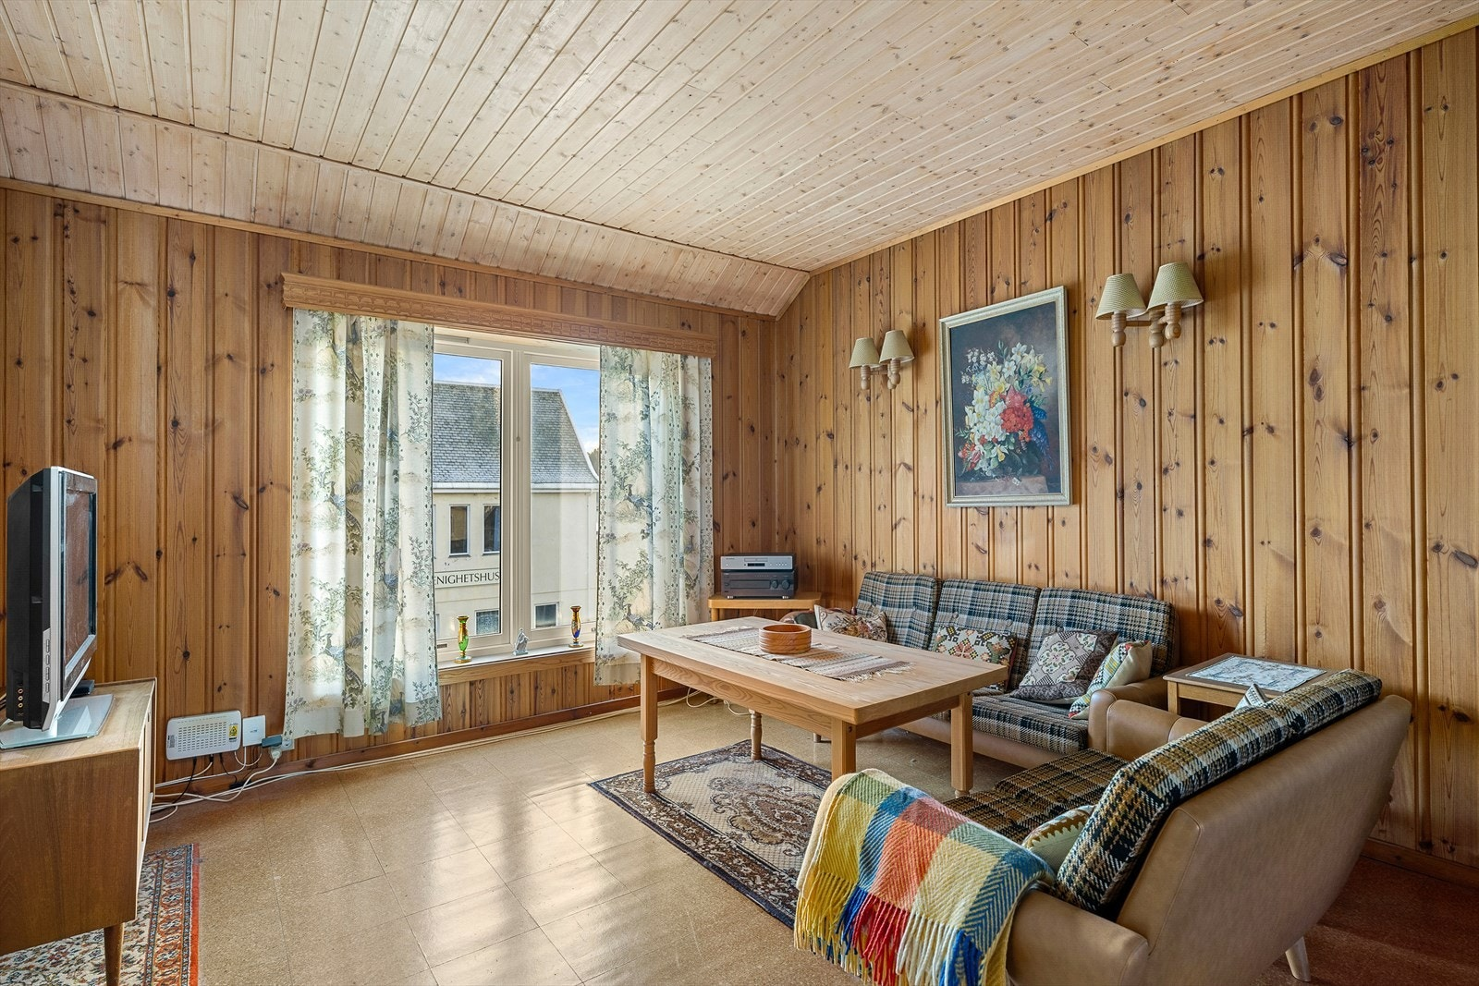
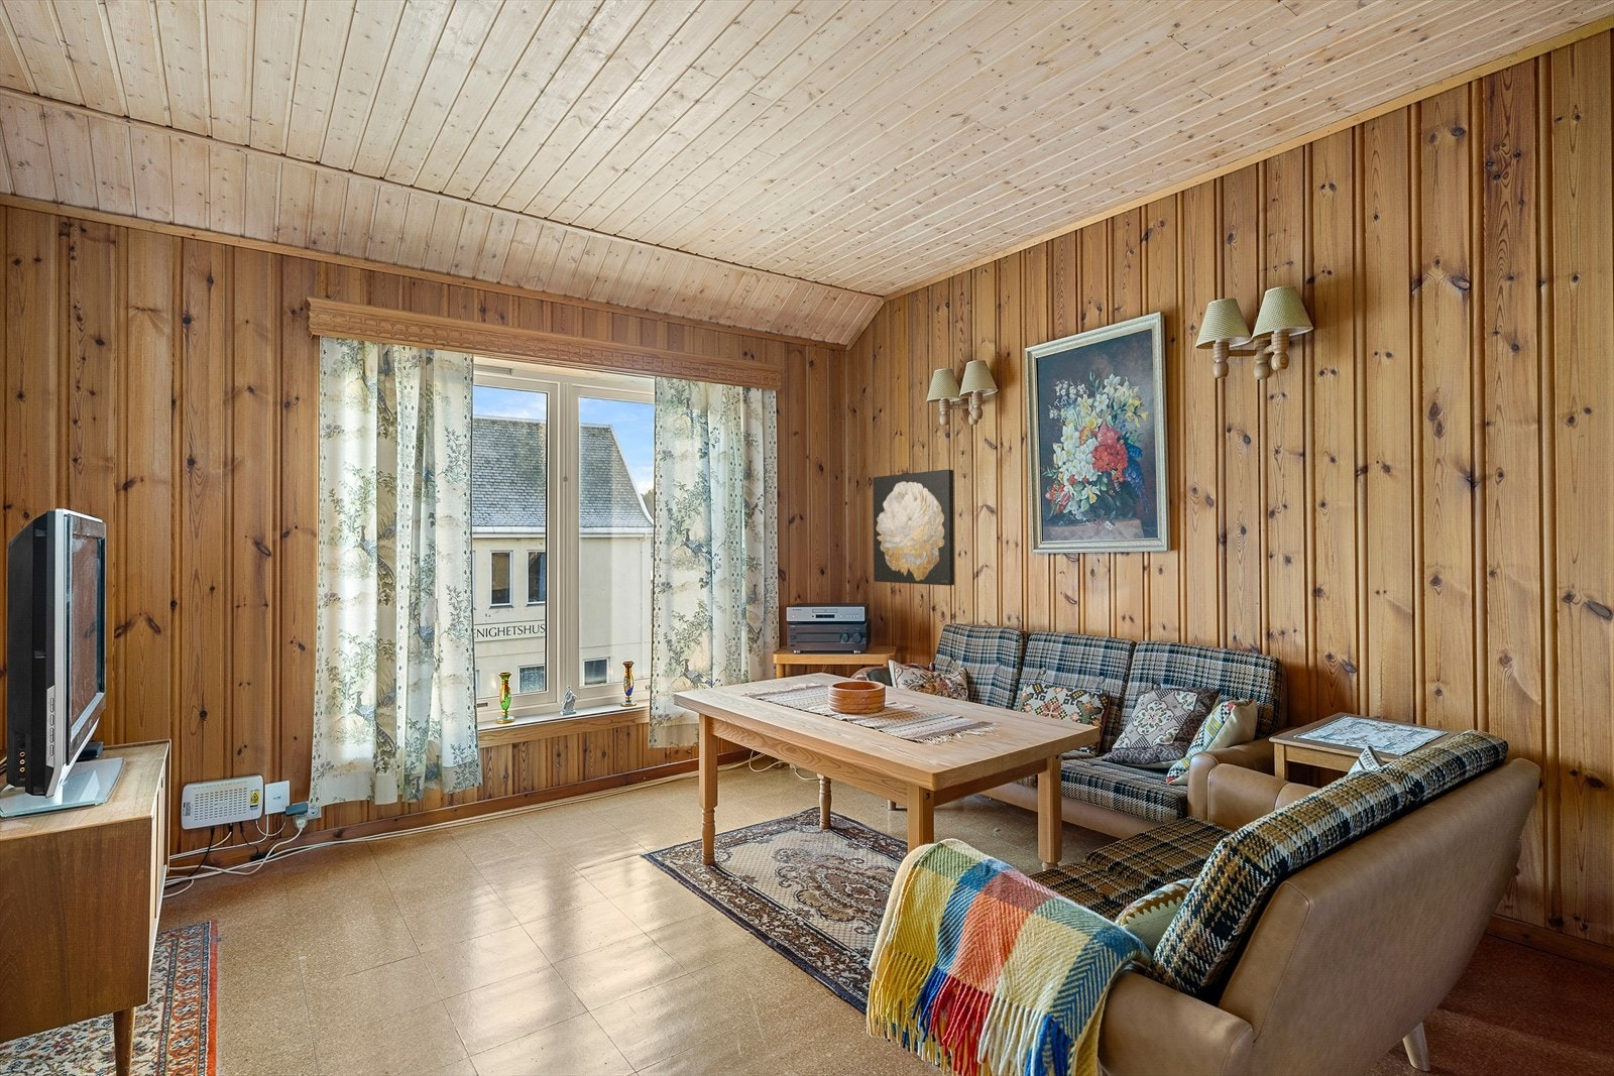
+ wall art (911, 528)
